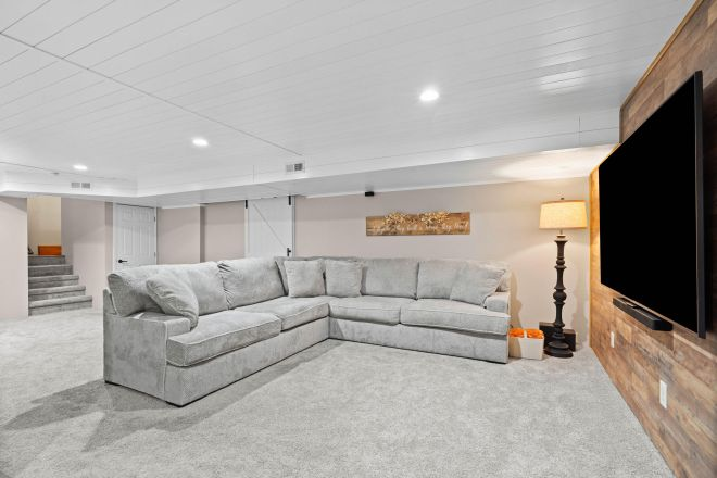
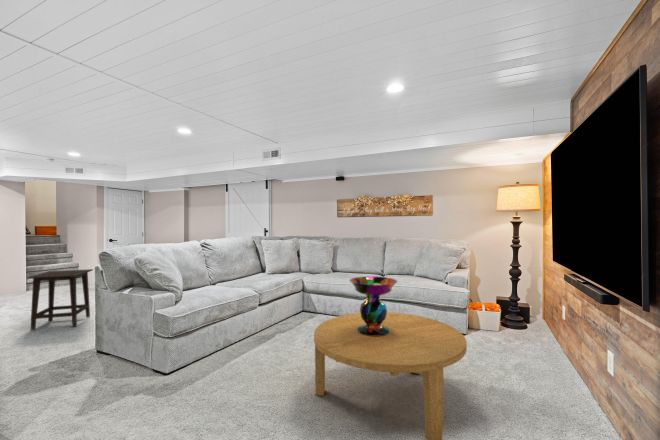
+ side table (70, 297)
+ coffee table (387, 364)
+ decorative bowl (373, 305)
